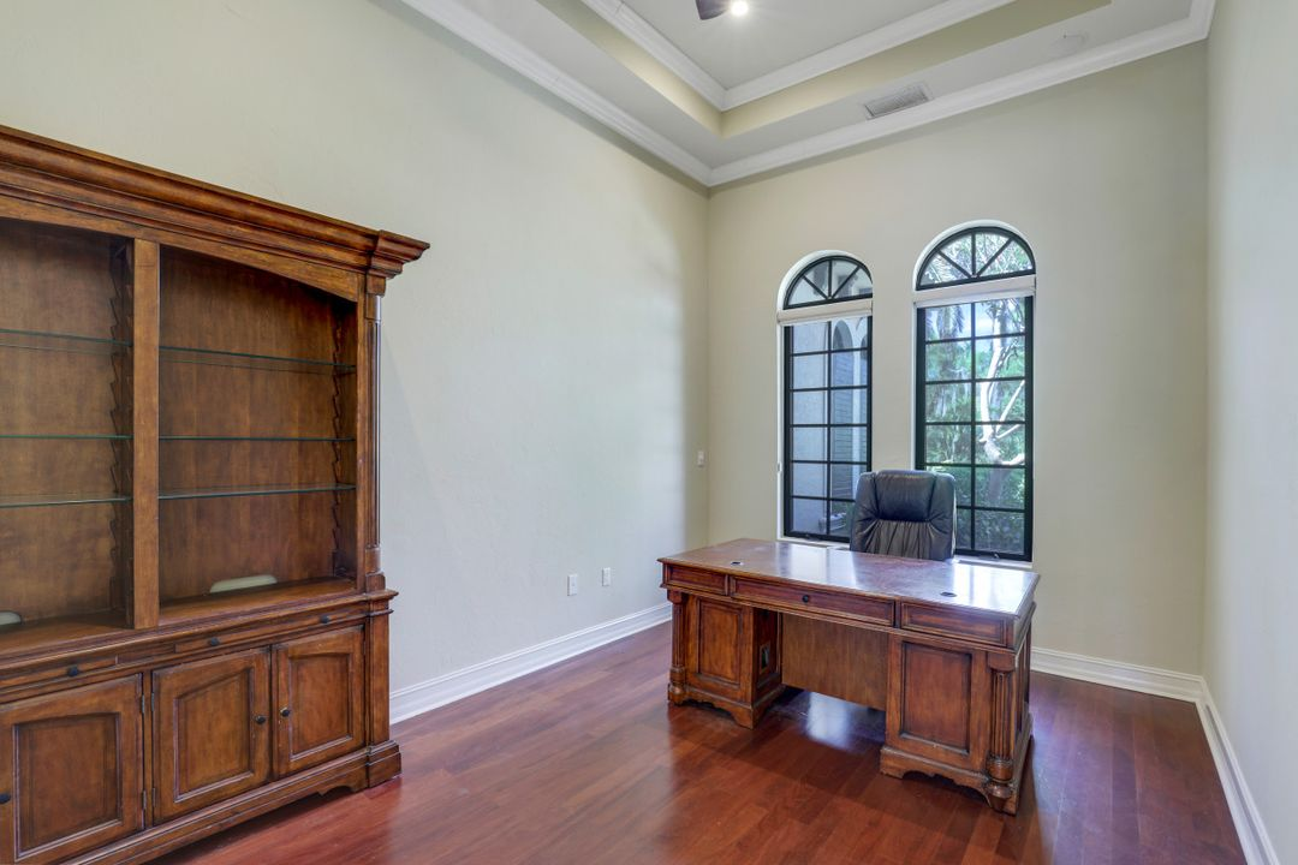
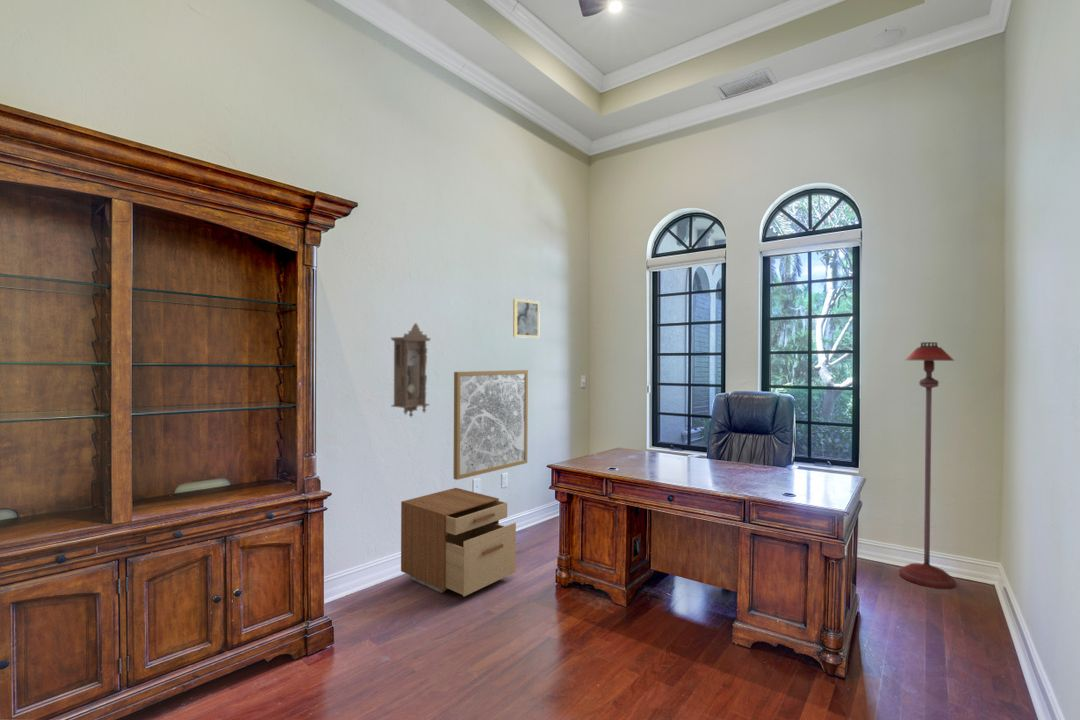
+ pendulum clock (410, 370)
+ wall art (493, 420)
+ wall art (526, 318)
+ filing cabinet (459, 540)
+ floor lamp (927, 460)
